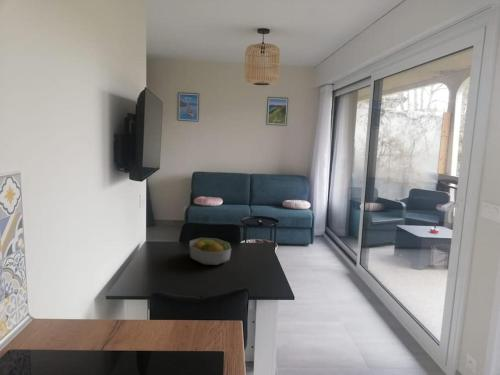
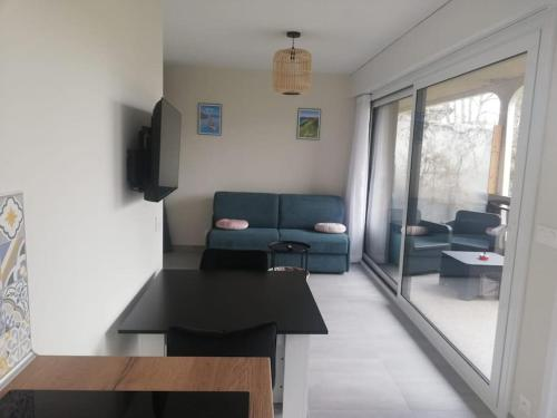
- fruit bowl (209, 248)
